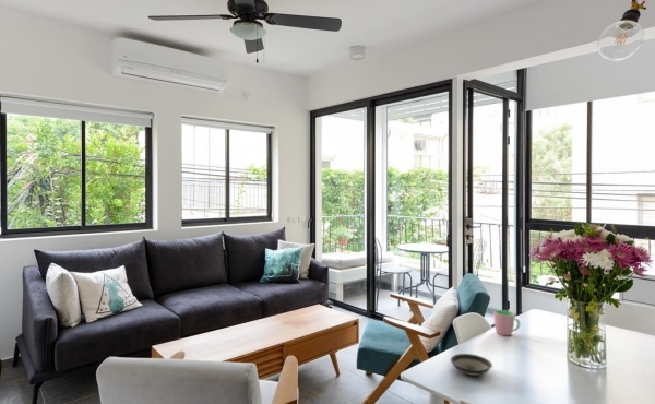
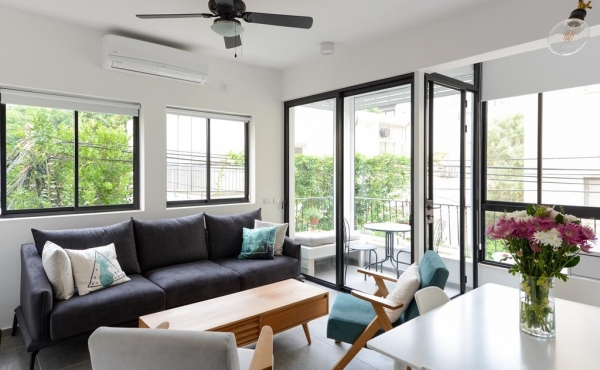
- cup (507, 323)
- saucer (471, 366)
